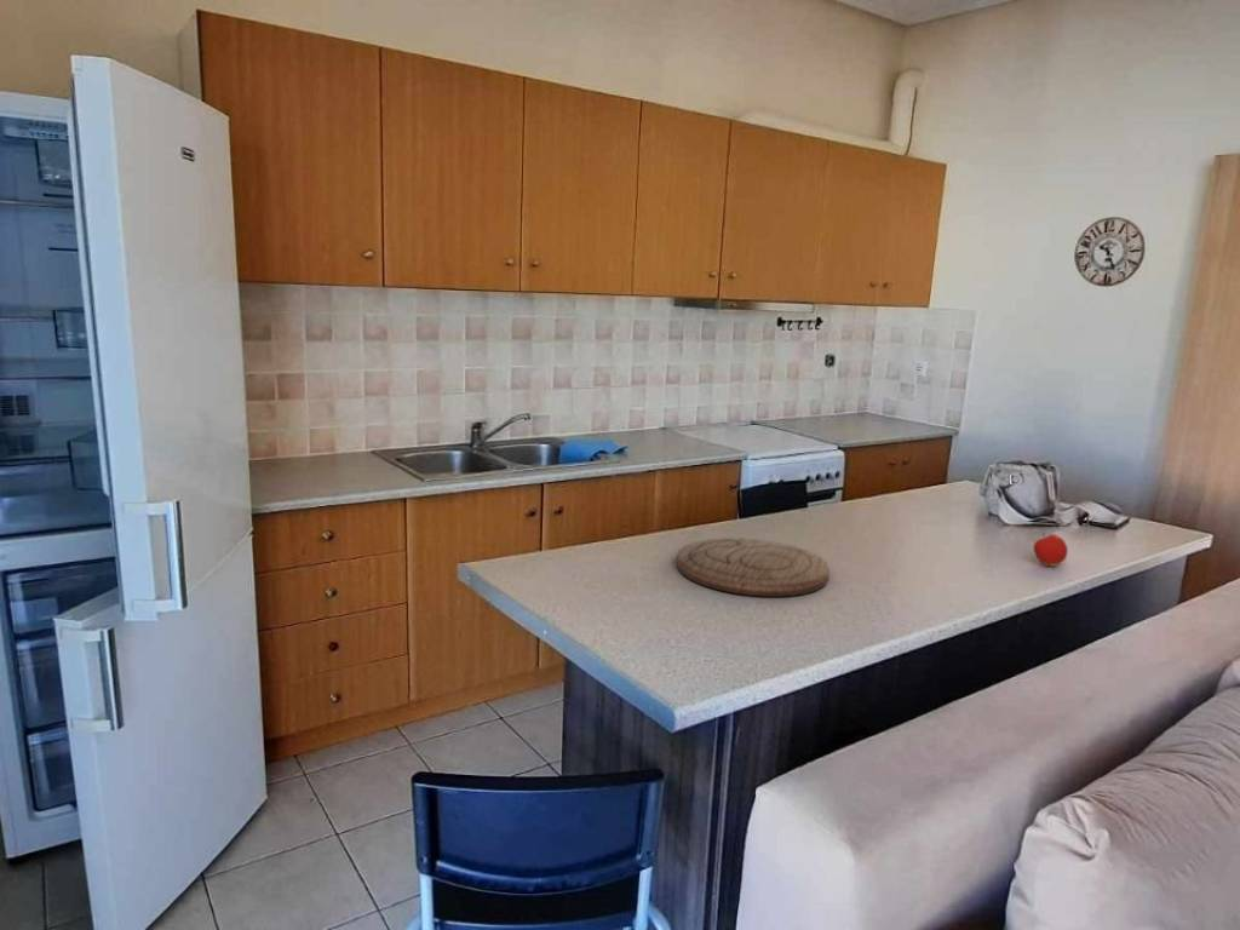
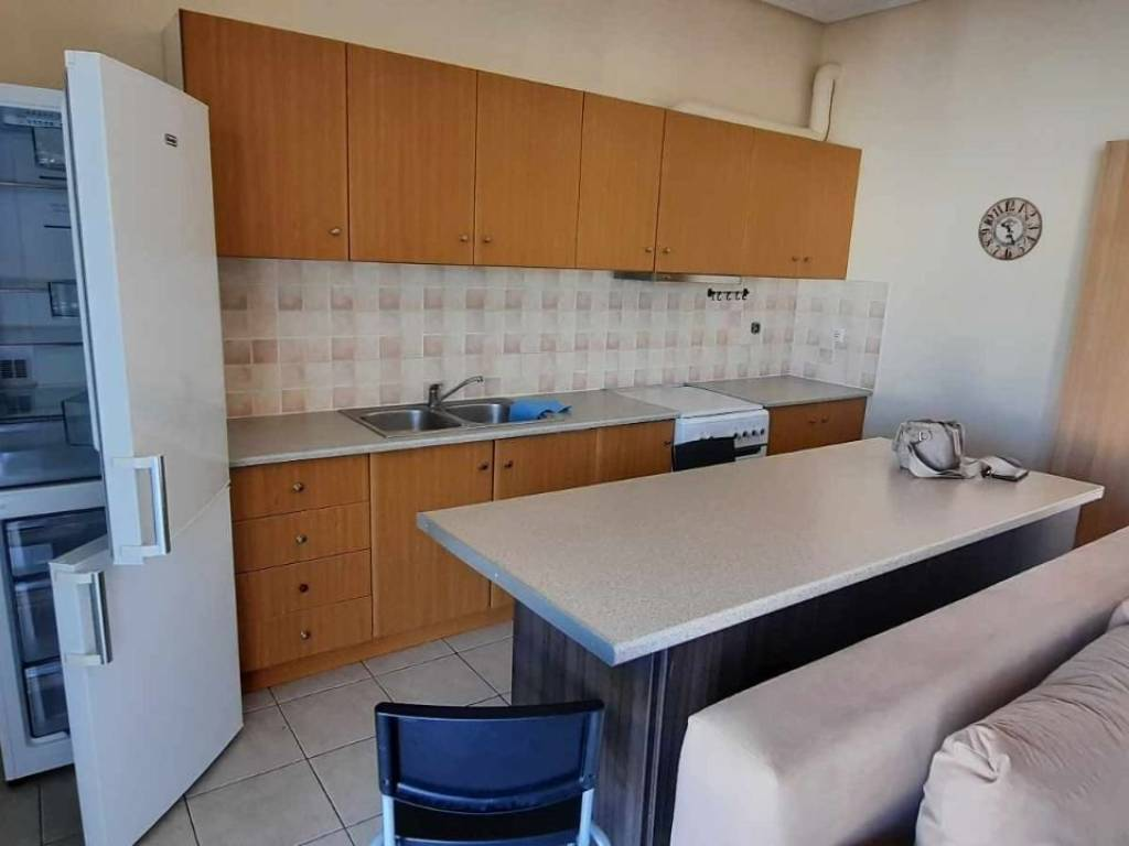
- cutting board (751, 564)
- fruit (1050, 549)
